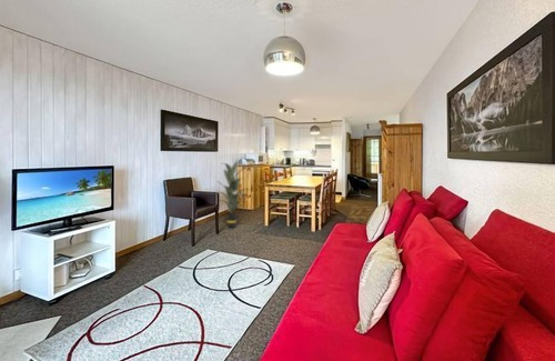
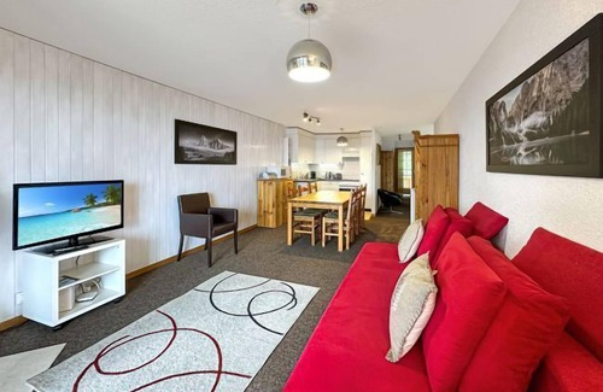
- indoor plant (235, 193)
